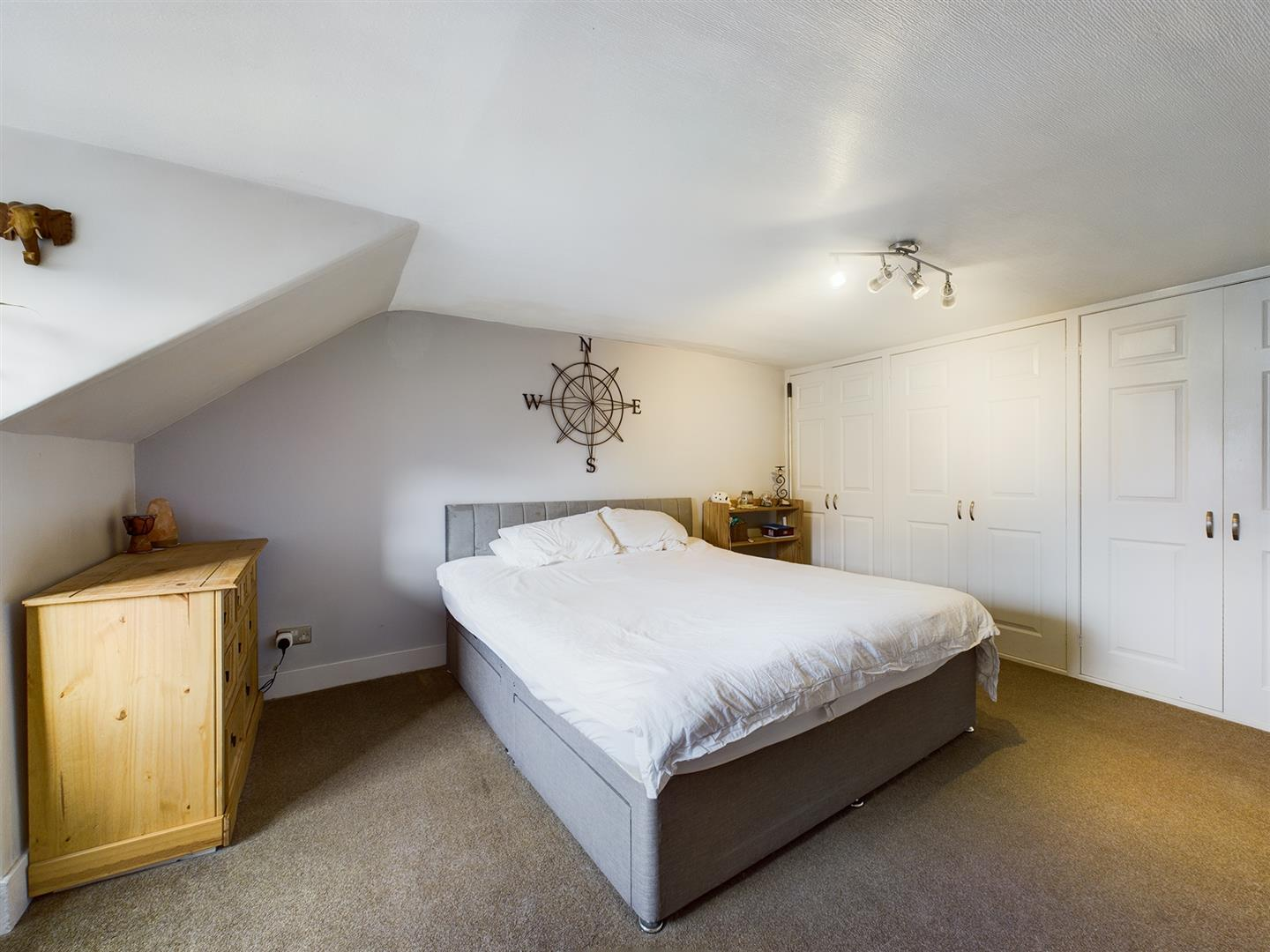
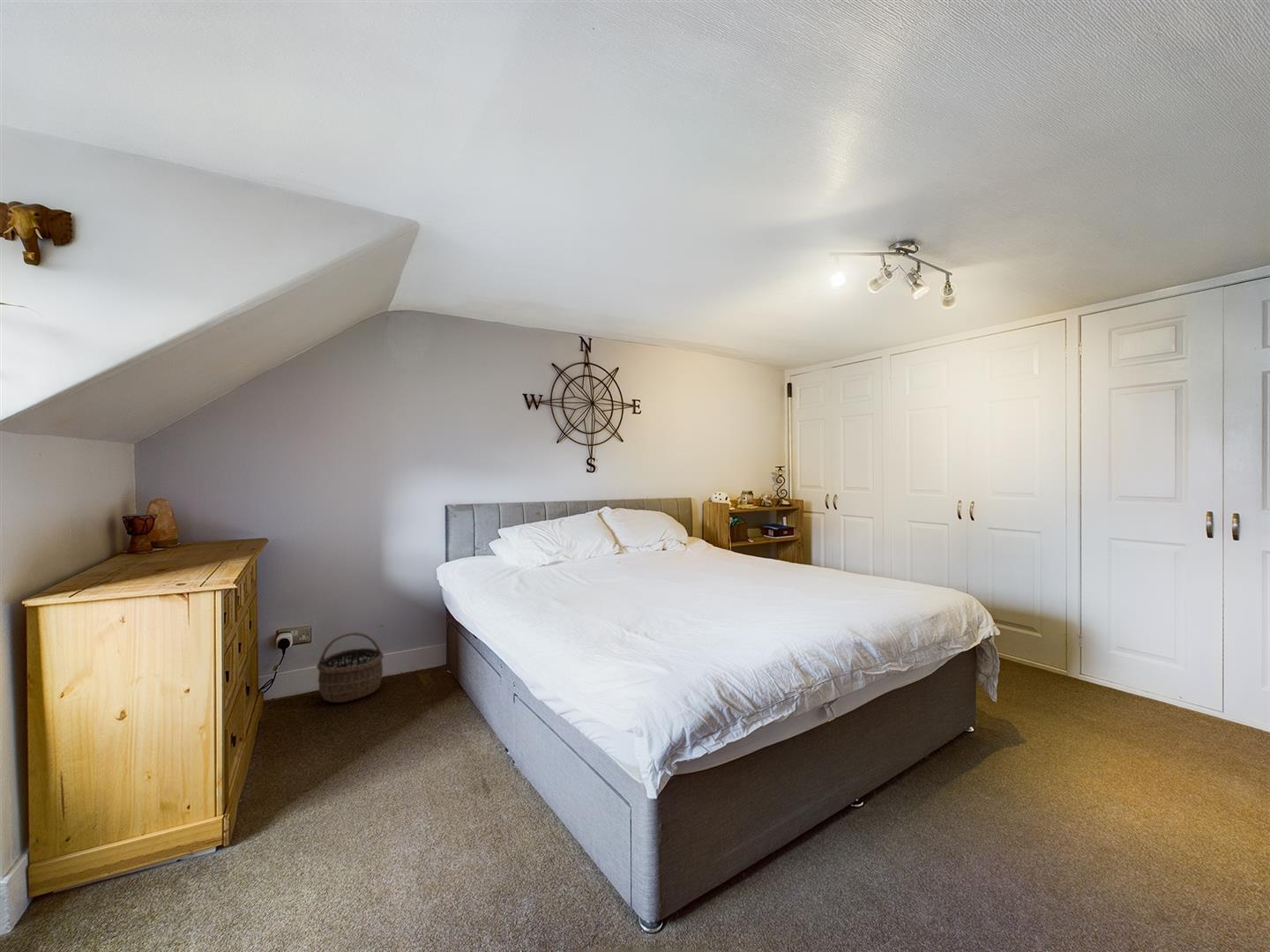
+ wicker basket (350, 663)
